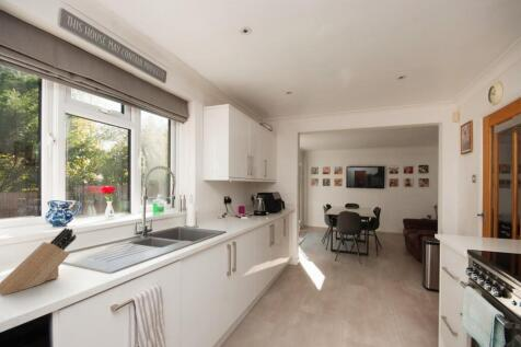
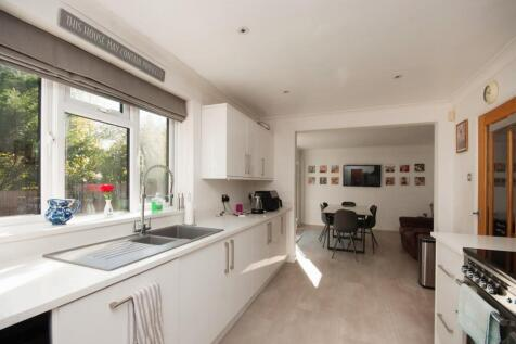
- knife block (39, 256)
